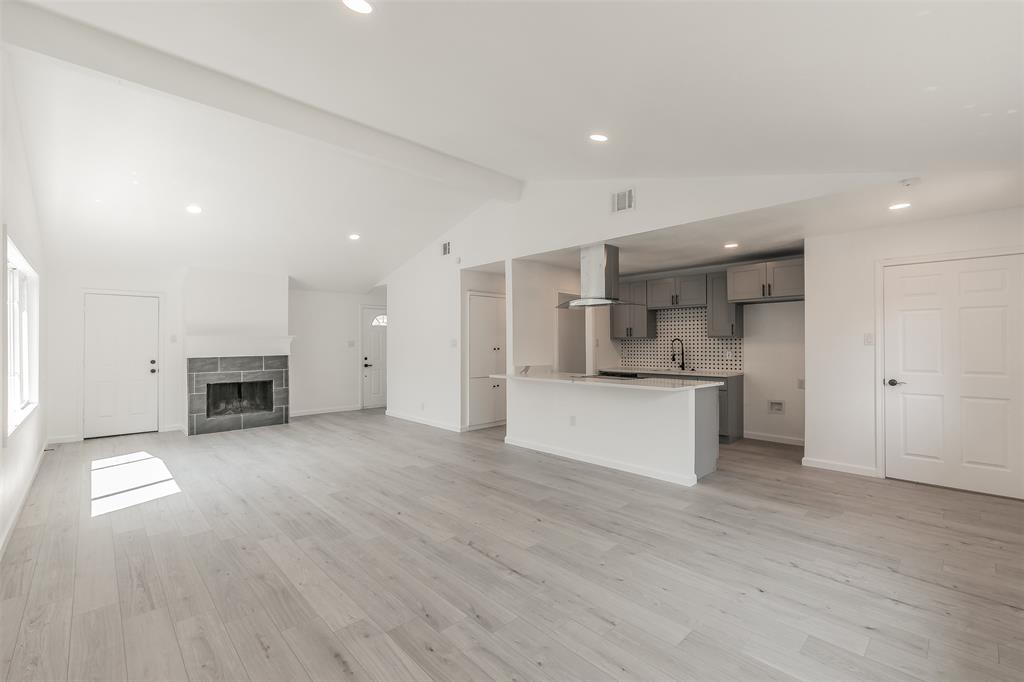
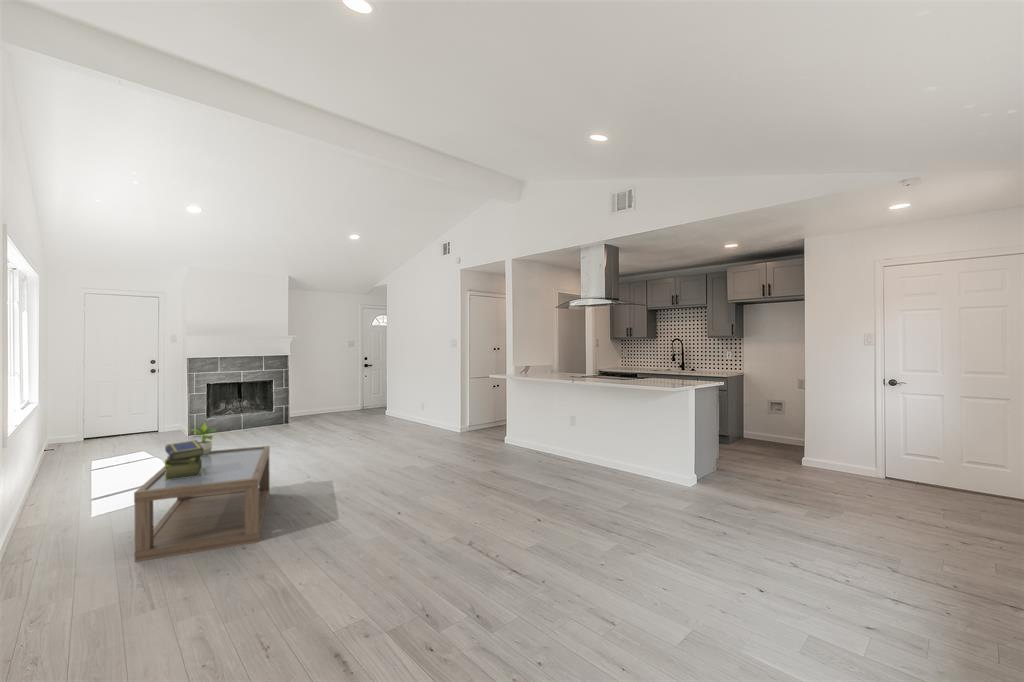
+ stack of books (185, 457)
+ coffee table (214, 493)
+ potted plant (202, 438)
